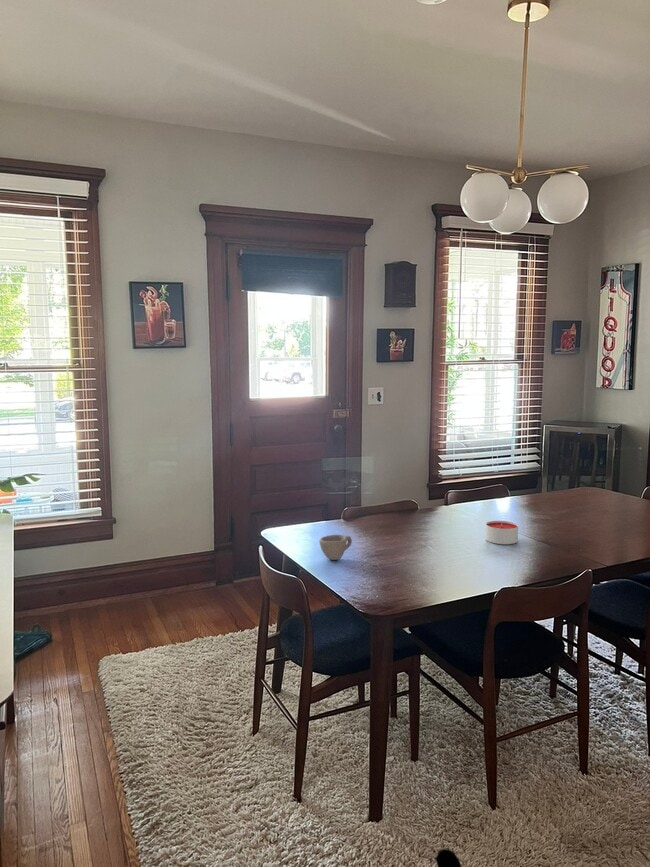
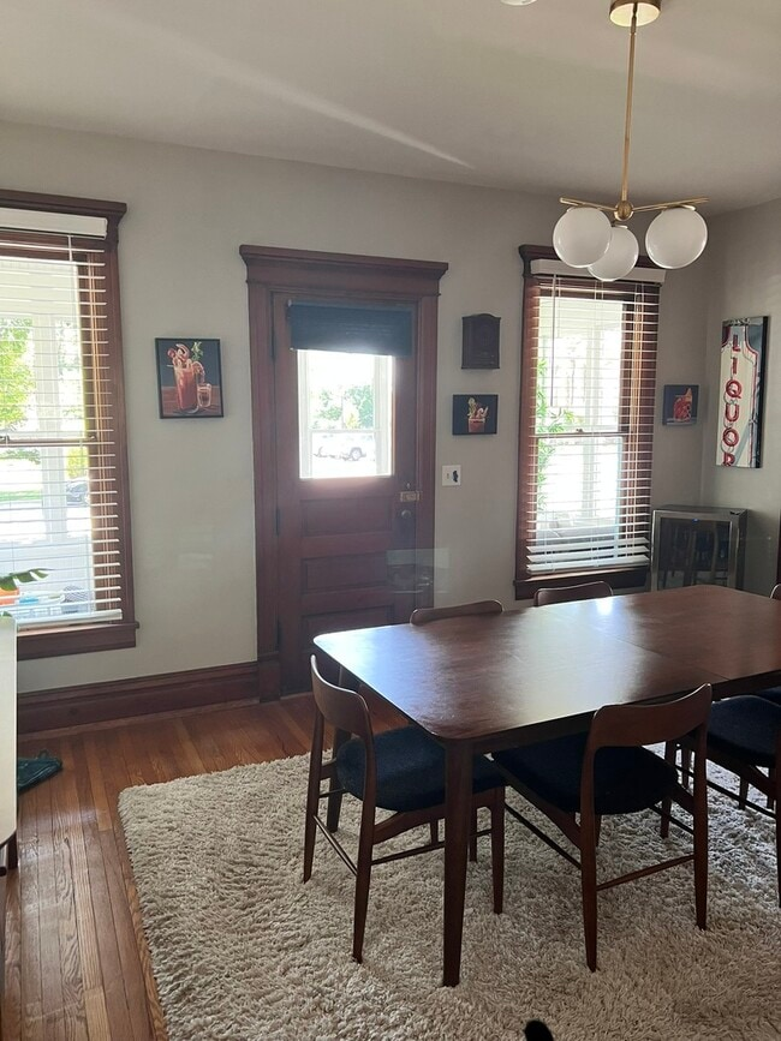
- candle (501, 531)
- cup (336, 547)
